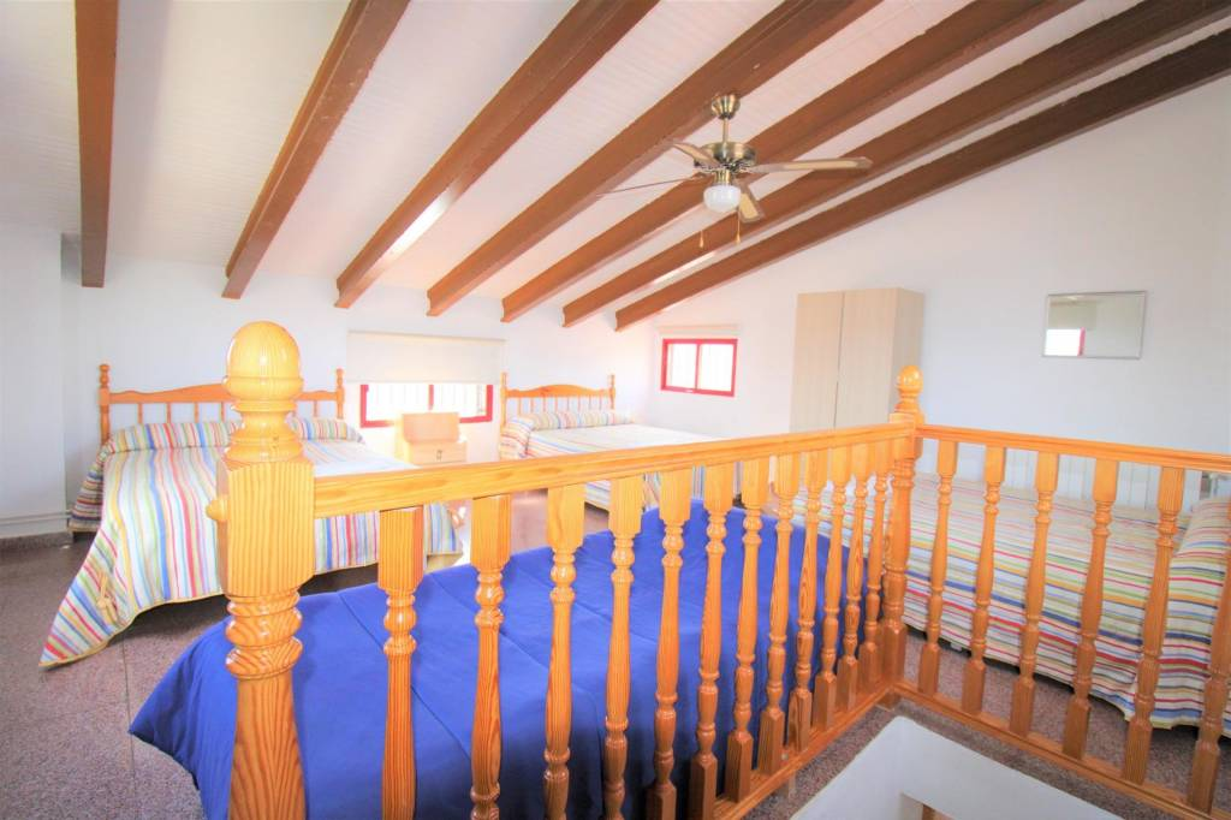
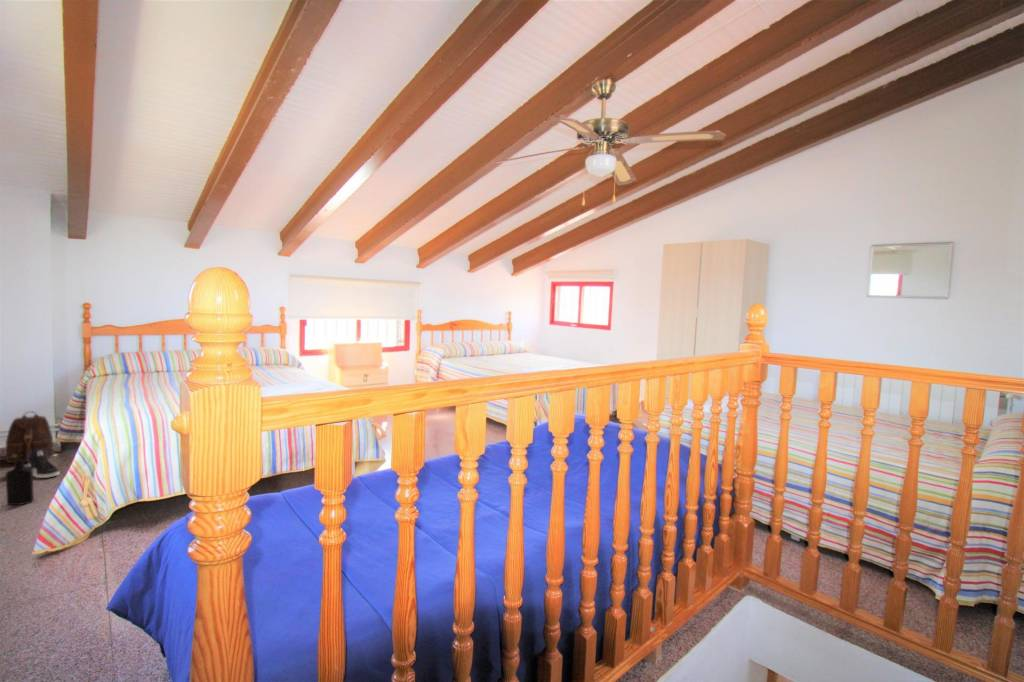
+ bottle (19, 482)
+ backpack (30, 435)
+ sneaker (41, 462)
